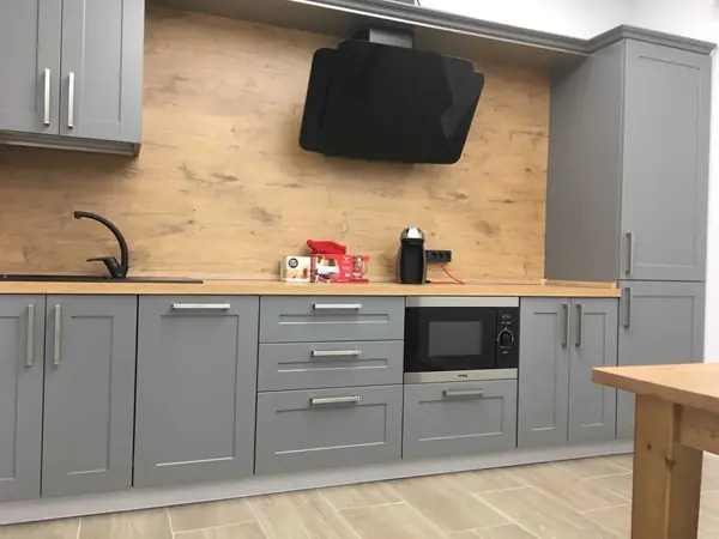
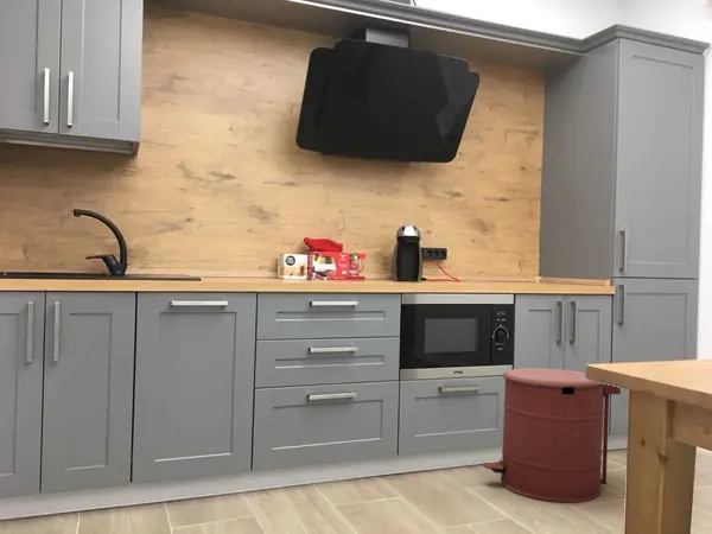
+ trash can (551, 428)
